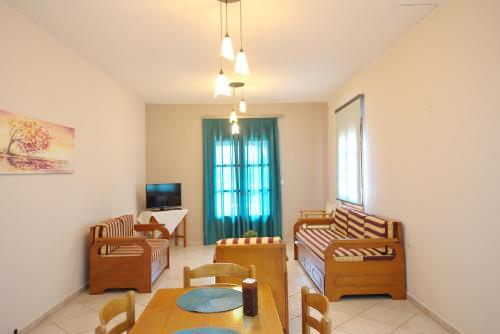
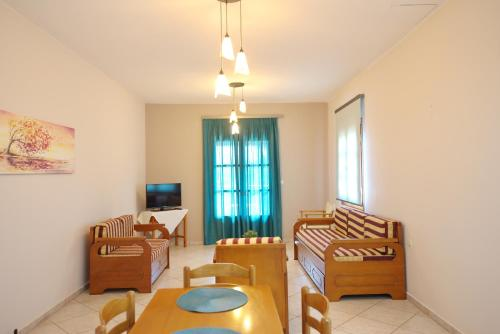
- candle (250, 296)
